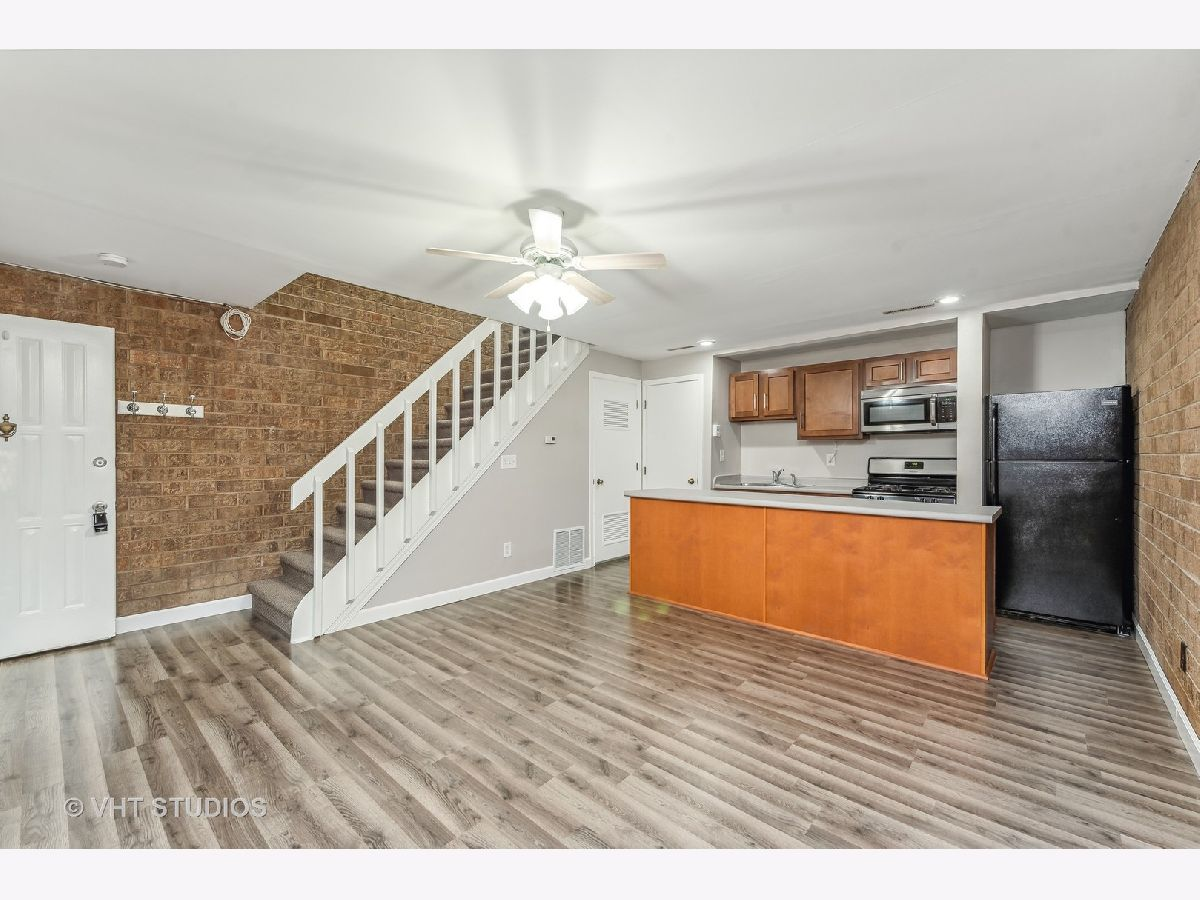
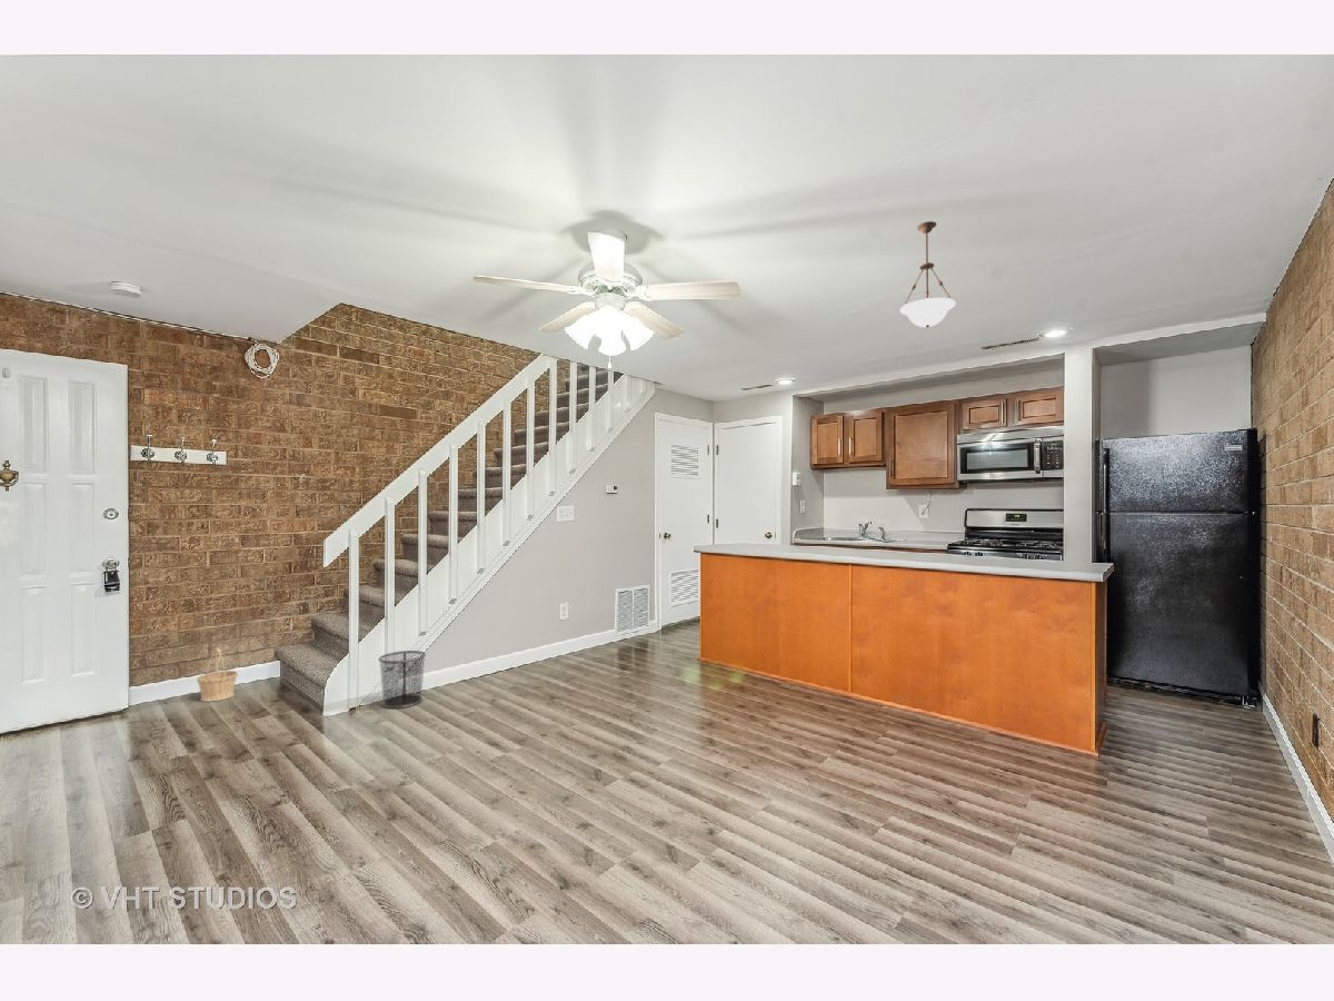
+ waste bin (401, 678)
+ pendant light (926, 276)
+ basket (217, 672)
